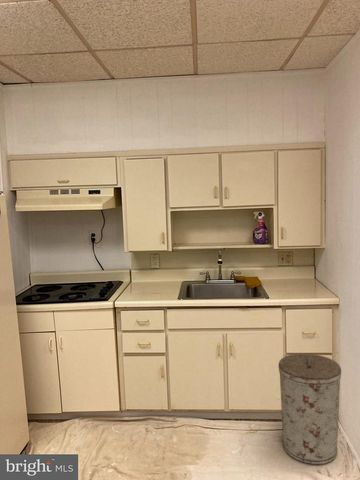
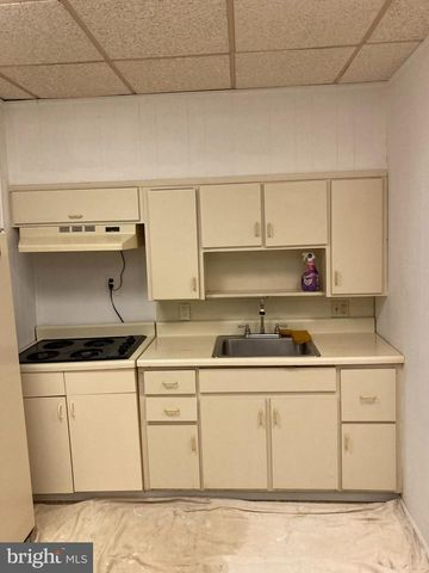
- trash can (309, 404)
